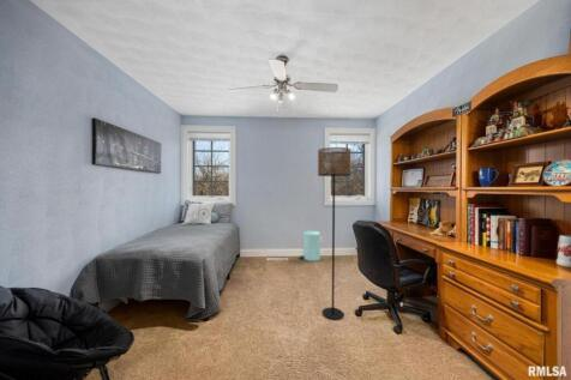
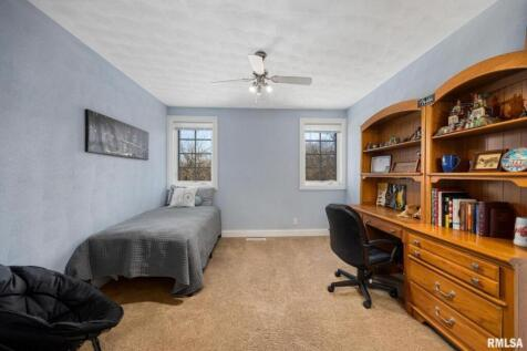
- trash can (309, 245)
- floor lamp (333, 231)
